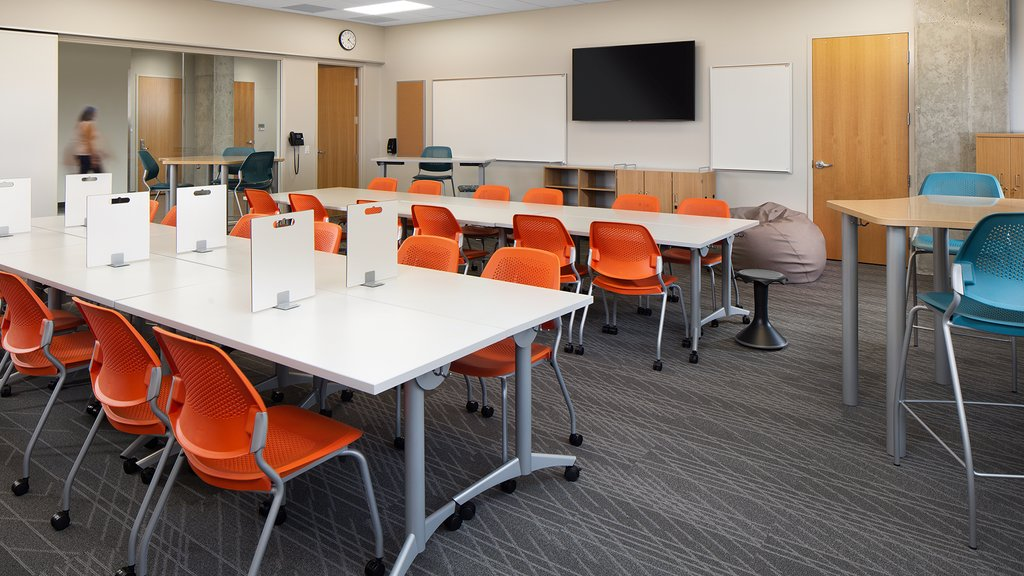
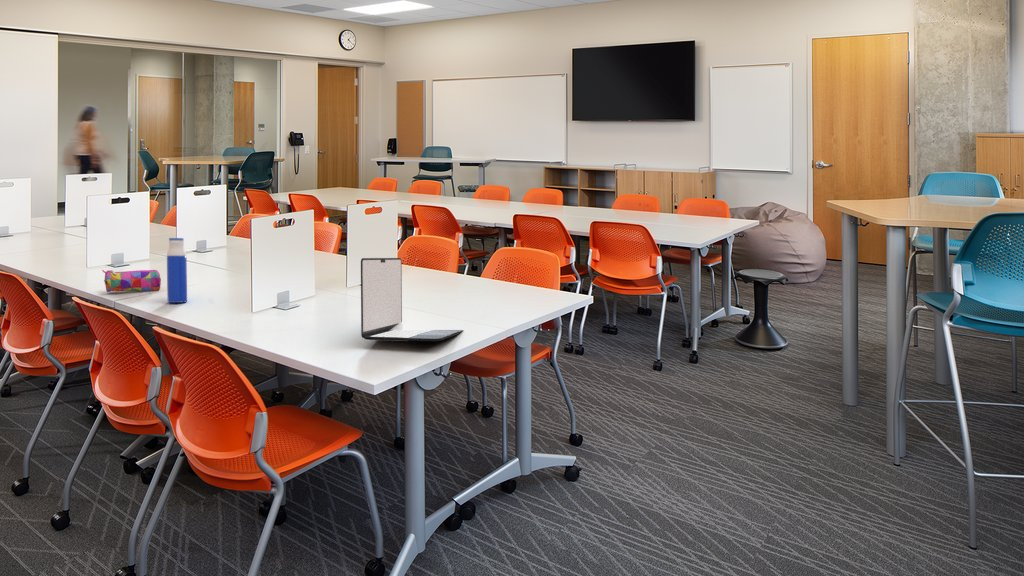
+ water bottle (176, 270)
+ laptop (401, 296)
+ pencil case (132, 280)
